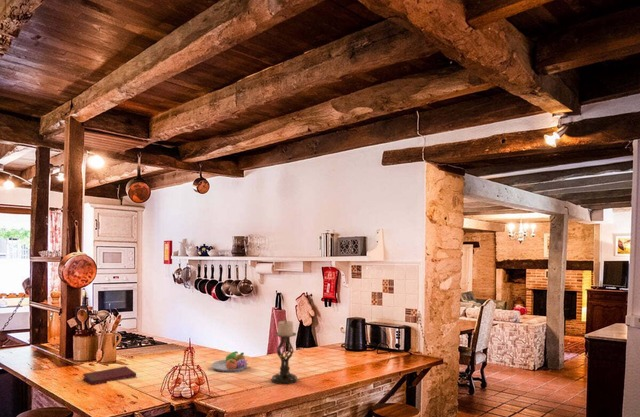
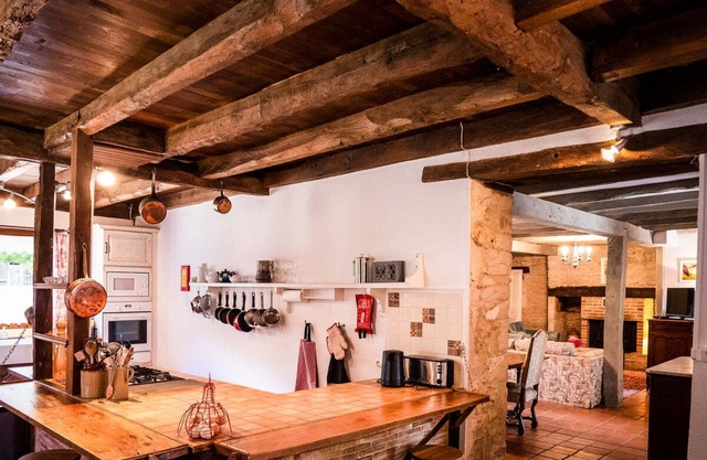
- book (109, 375)
- fruit bowl (230, 360)
- candle holder (284, 350)
